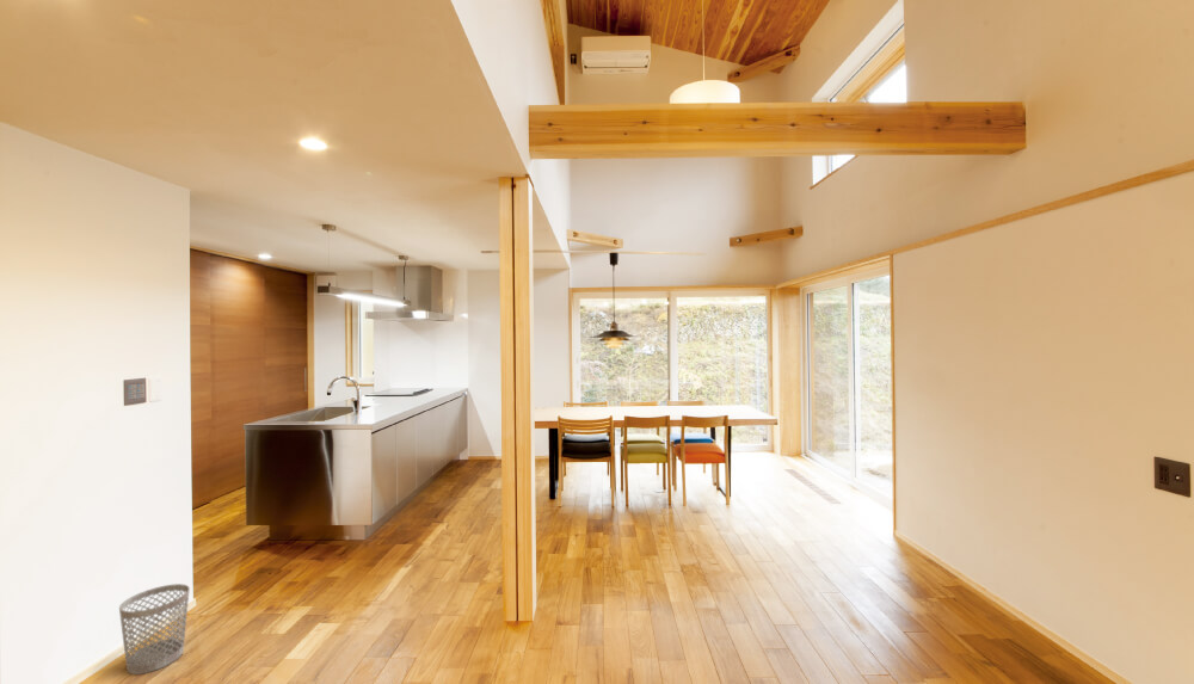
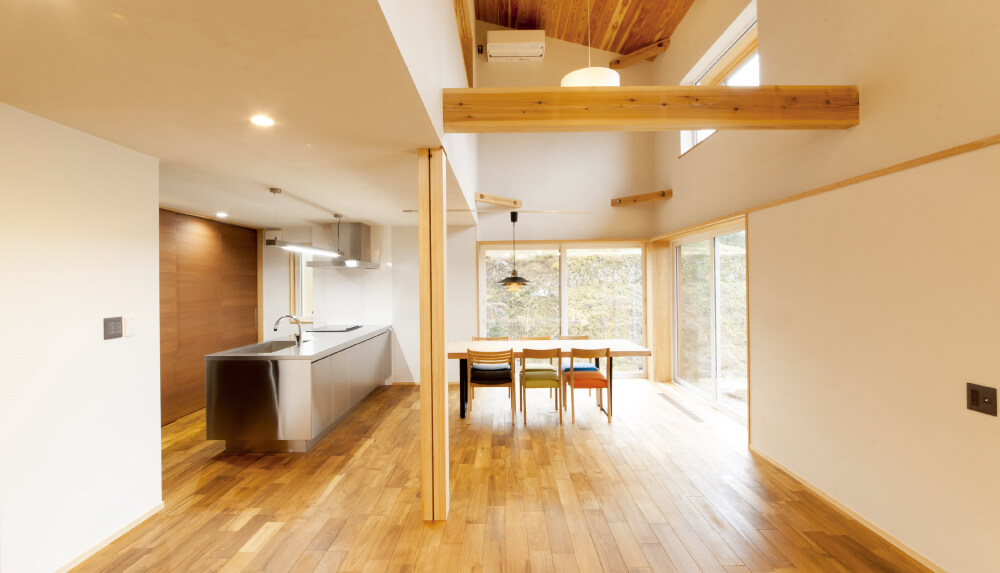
- wastebasket (155, 629)
